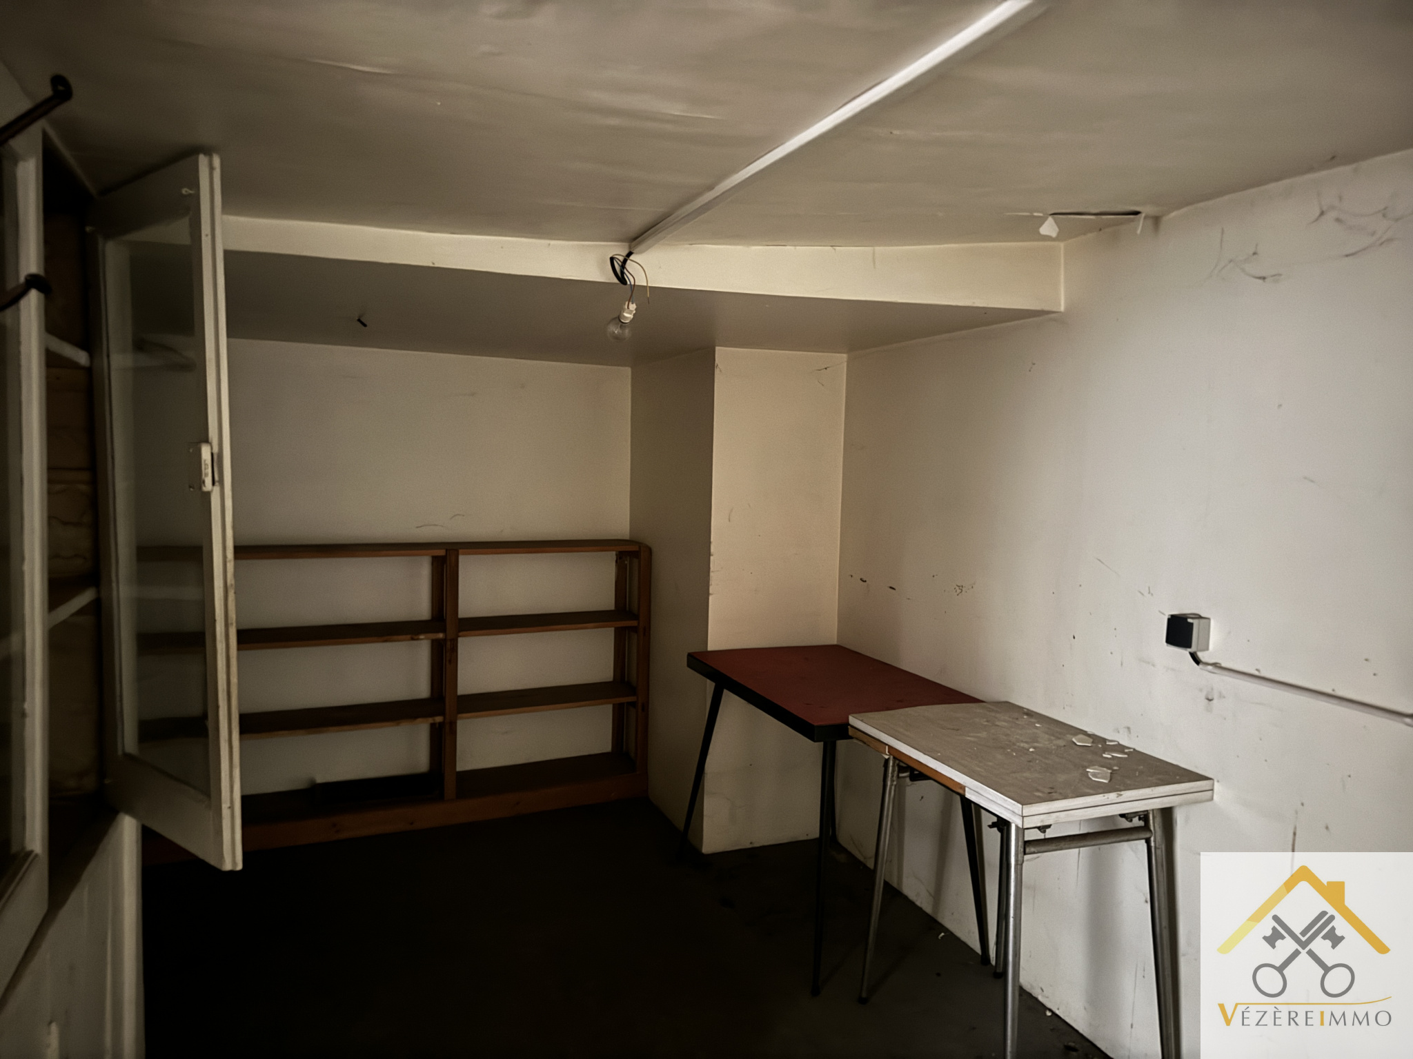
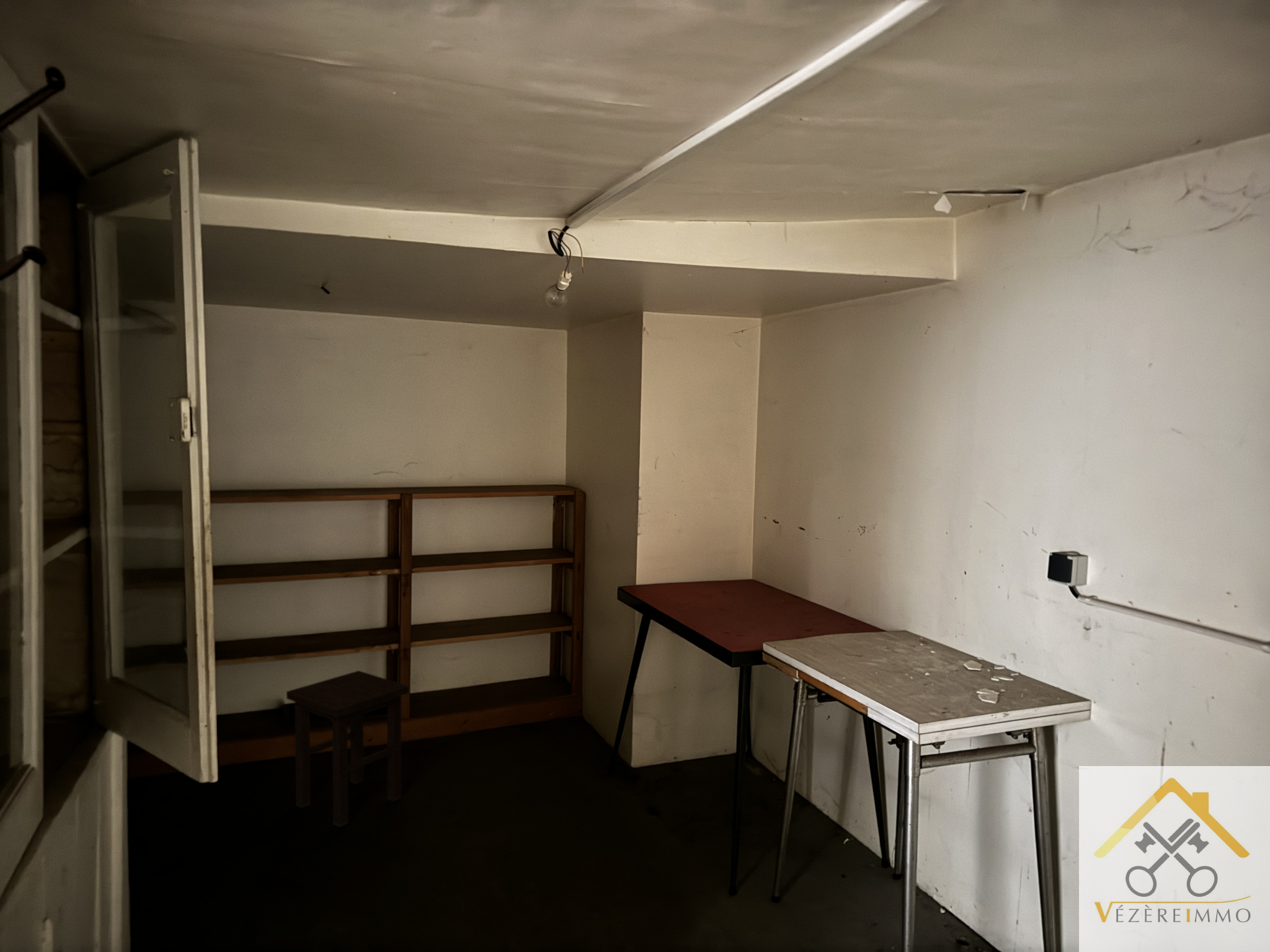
+ stool (347, 745)
